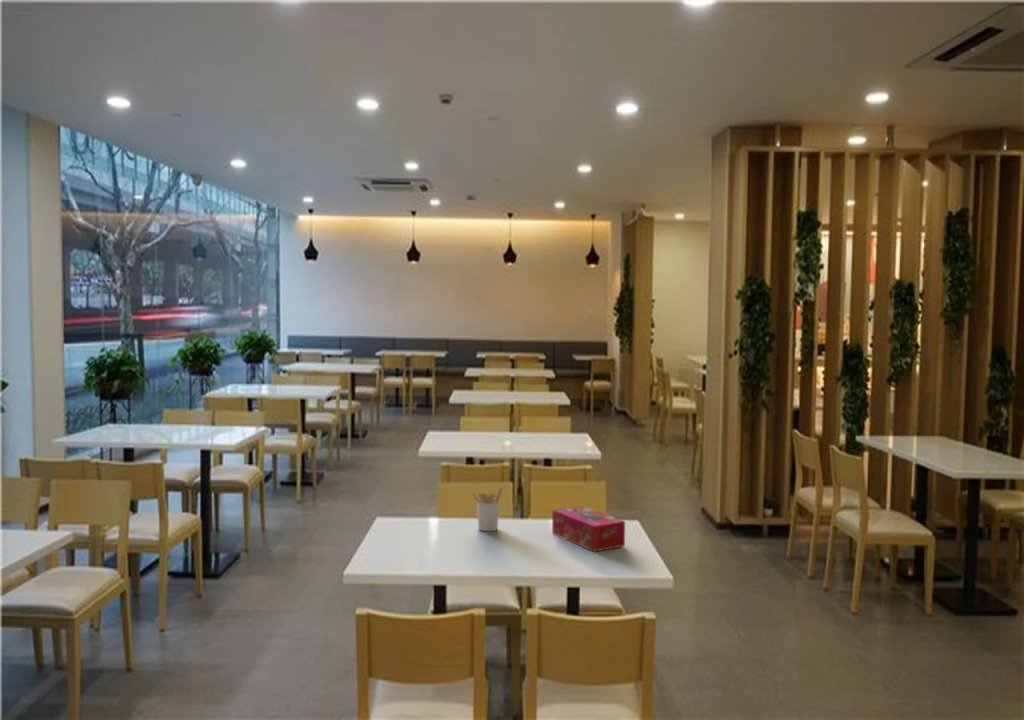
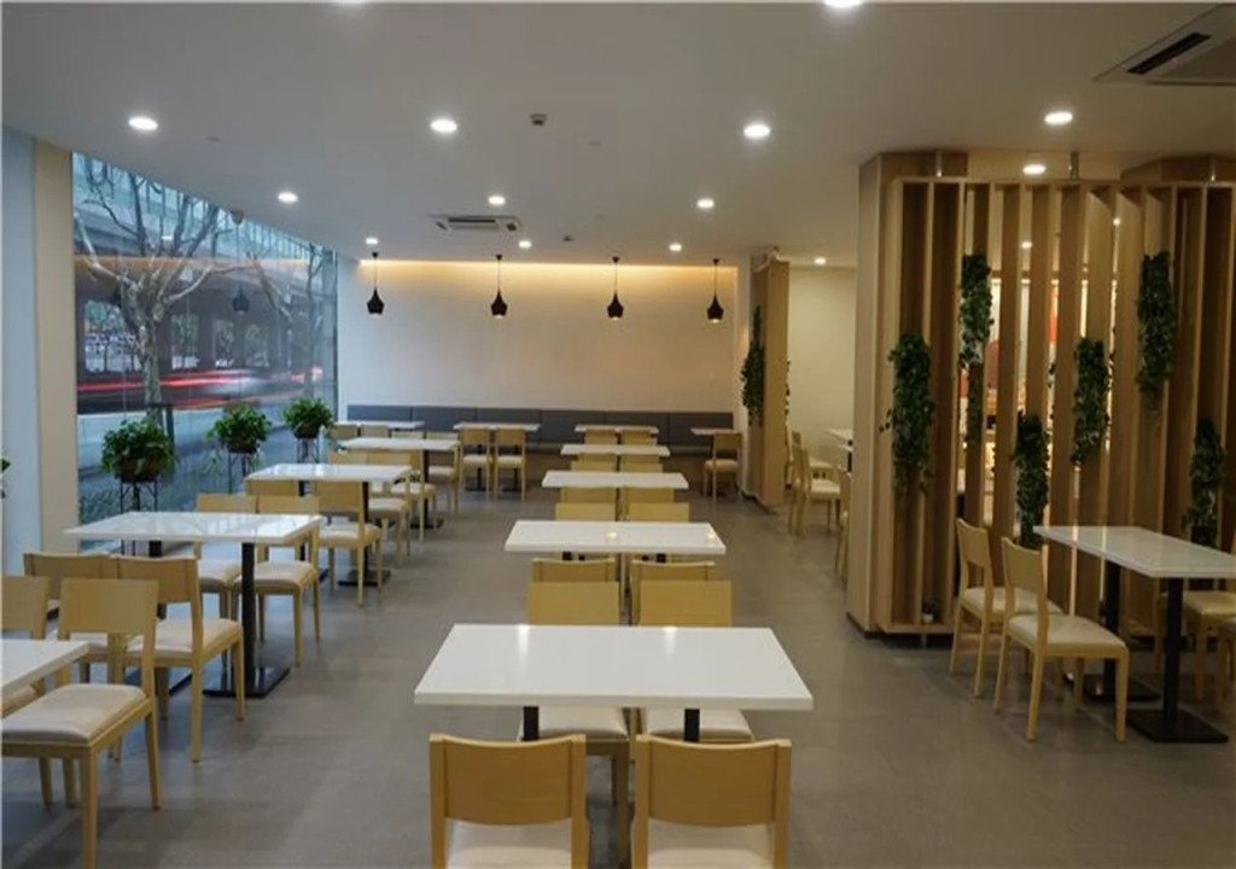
- utensil holder (487, 509)
- tissue box (587, 527)
